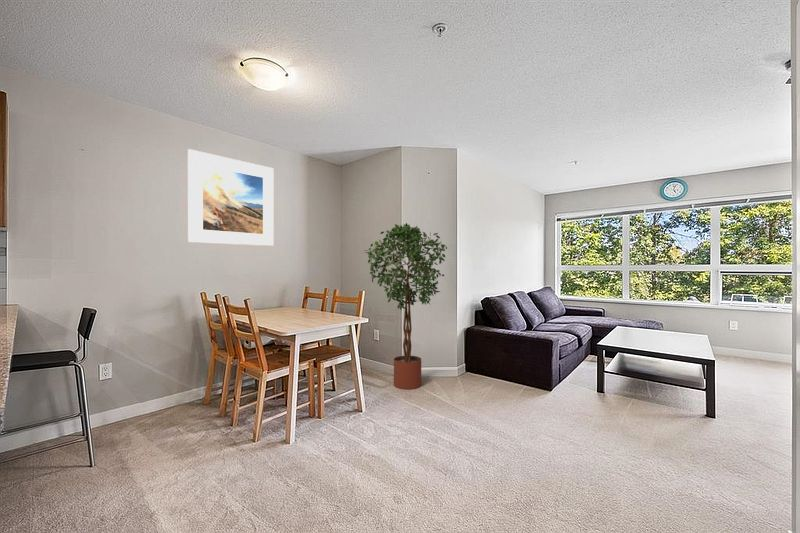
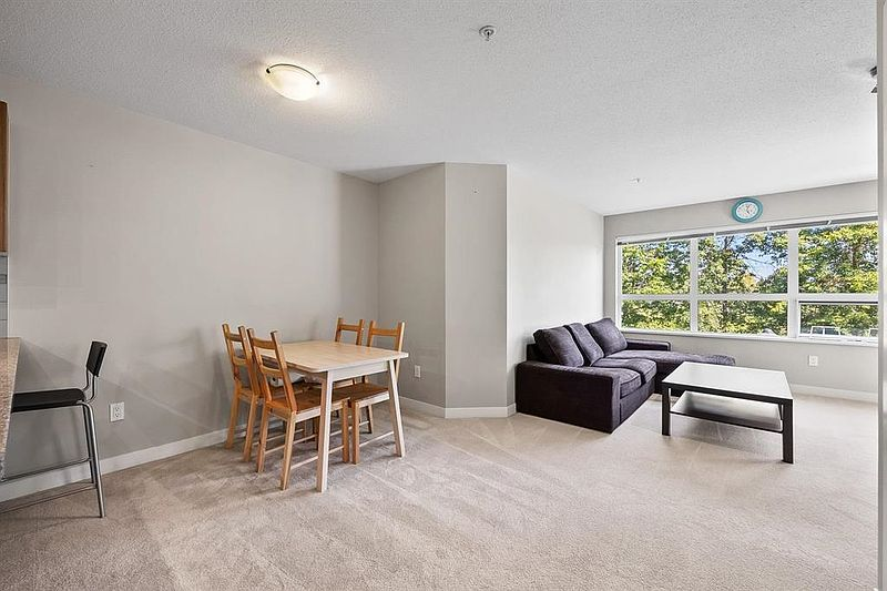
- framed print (234, 202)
- potted tree (406, 305)
